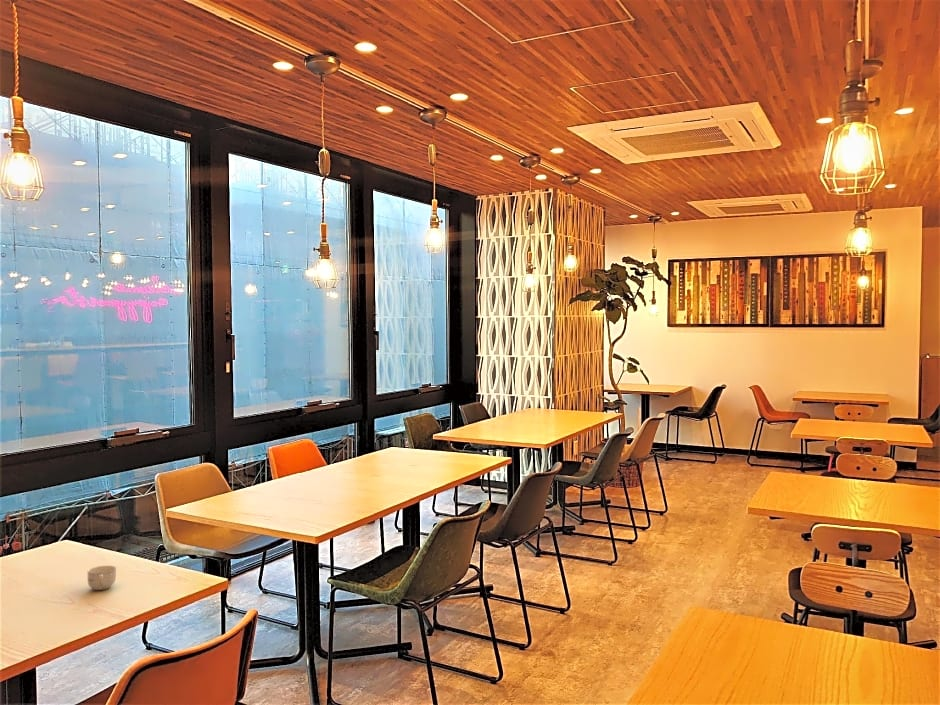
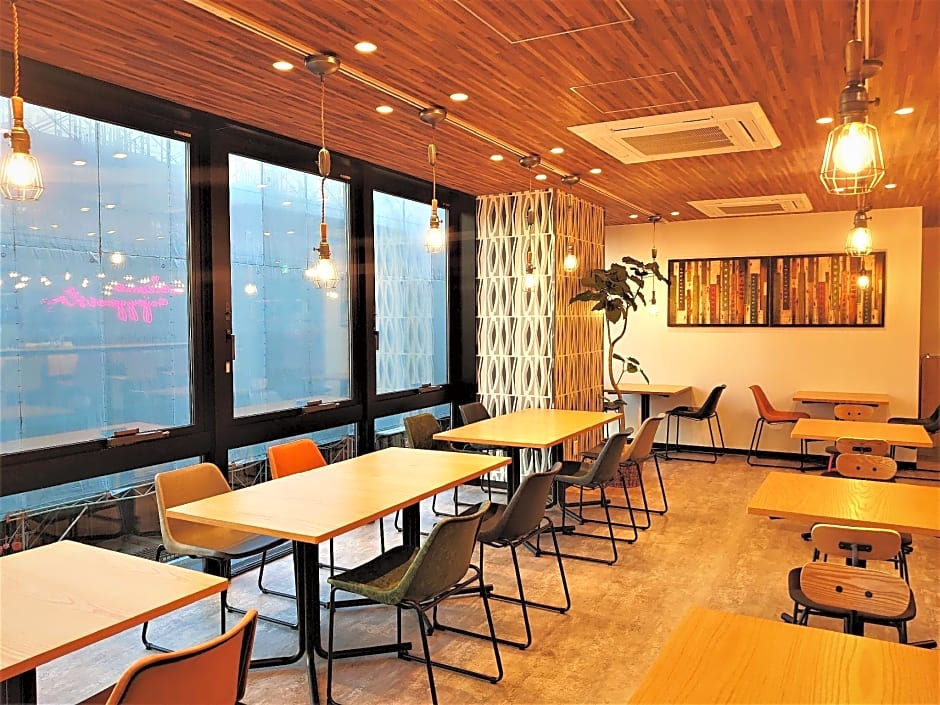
- cup (101, 579)
